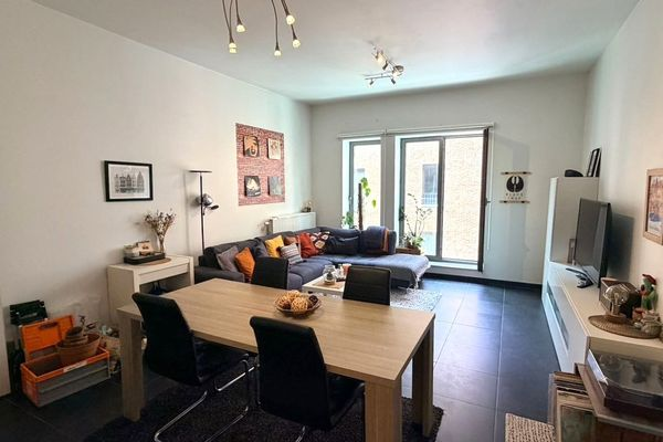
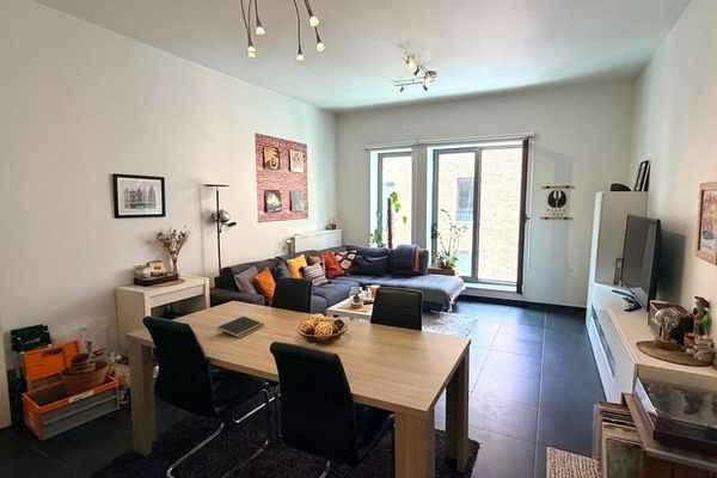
+ notepad (241, 326)
